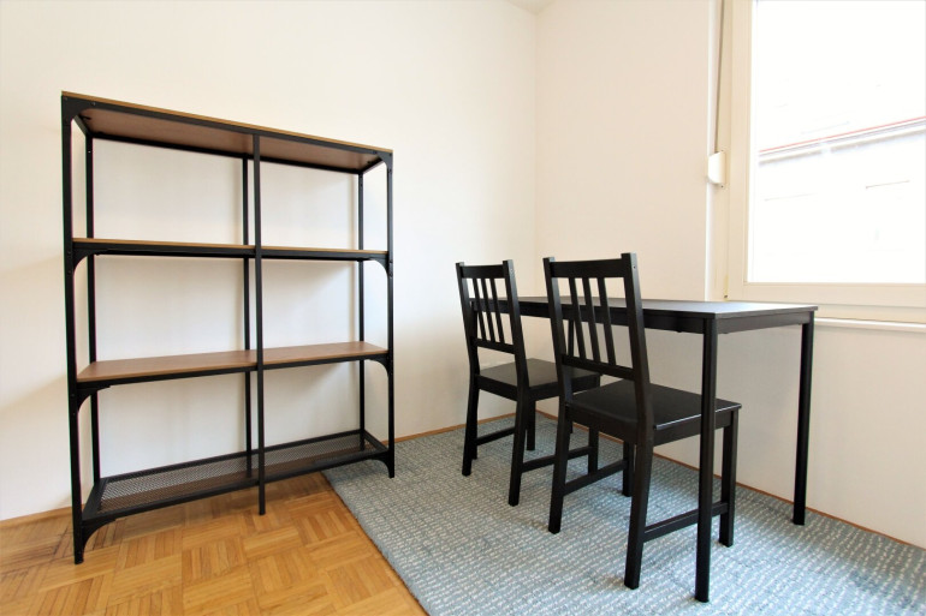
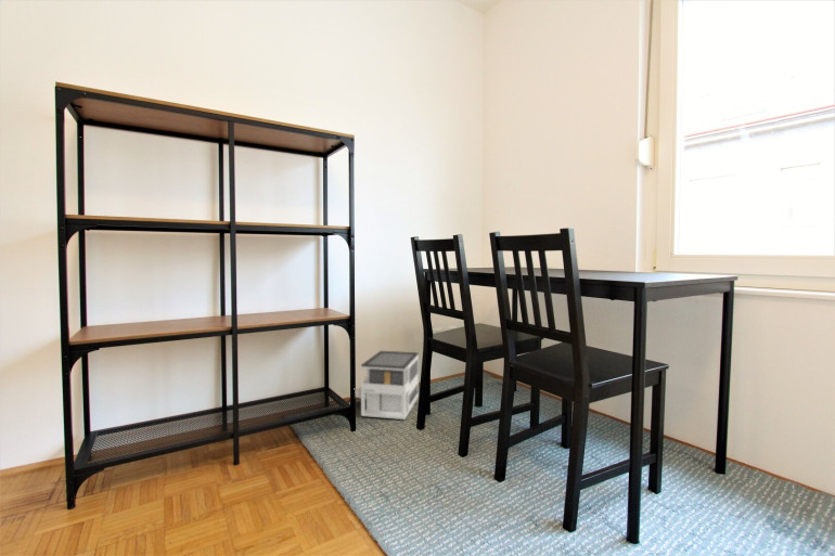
+ architectural model (390, 382)
